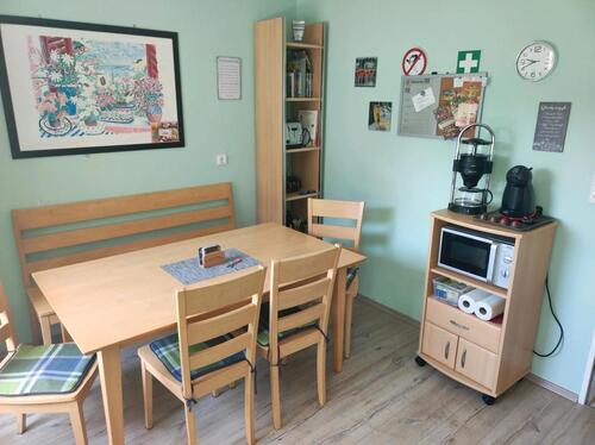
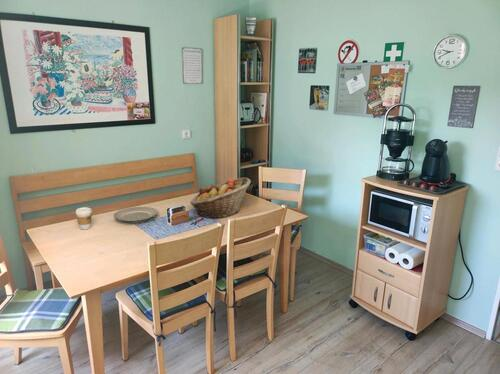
+ plate (136, 215)
+ fruit basket (221, 195)
+ coffee cup (84, 218)
